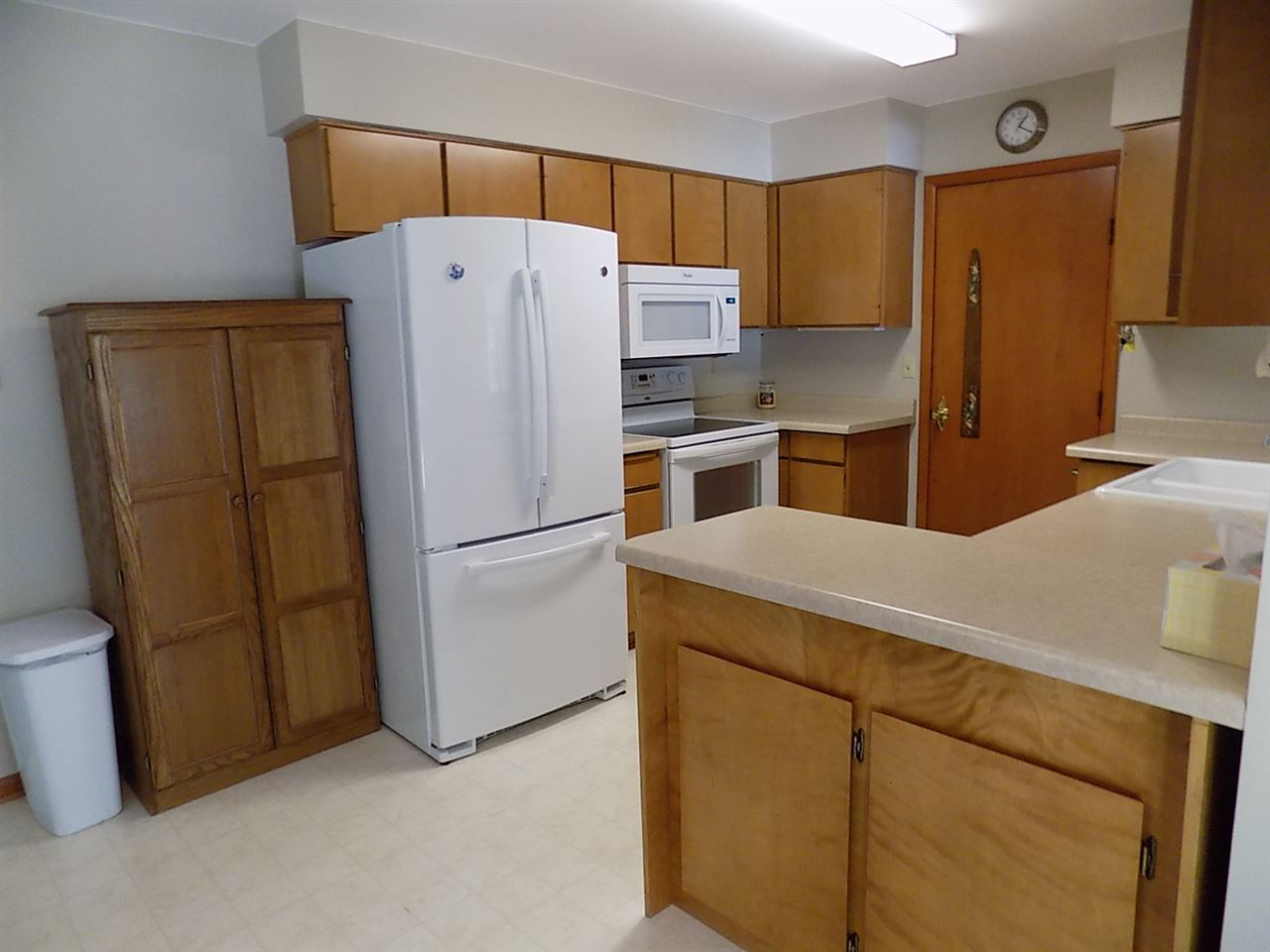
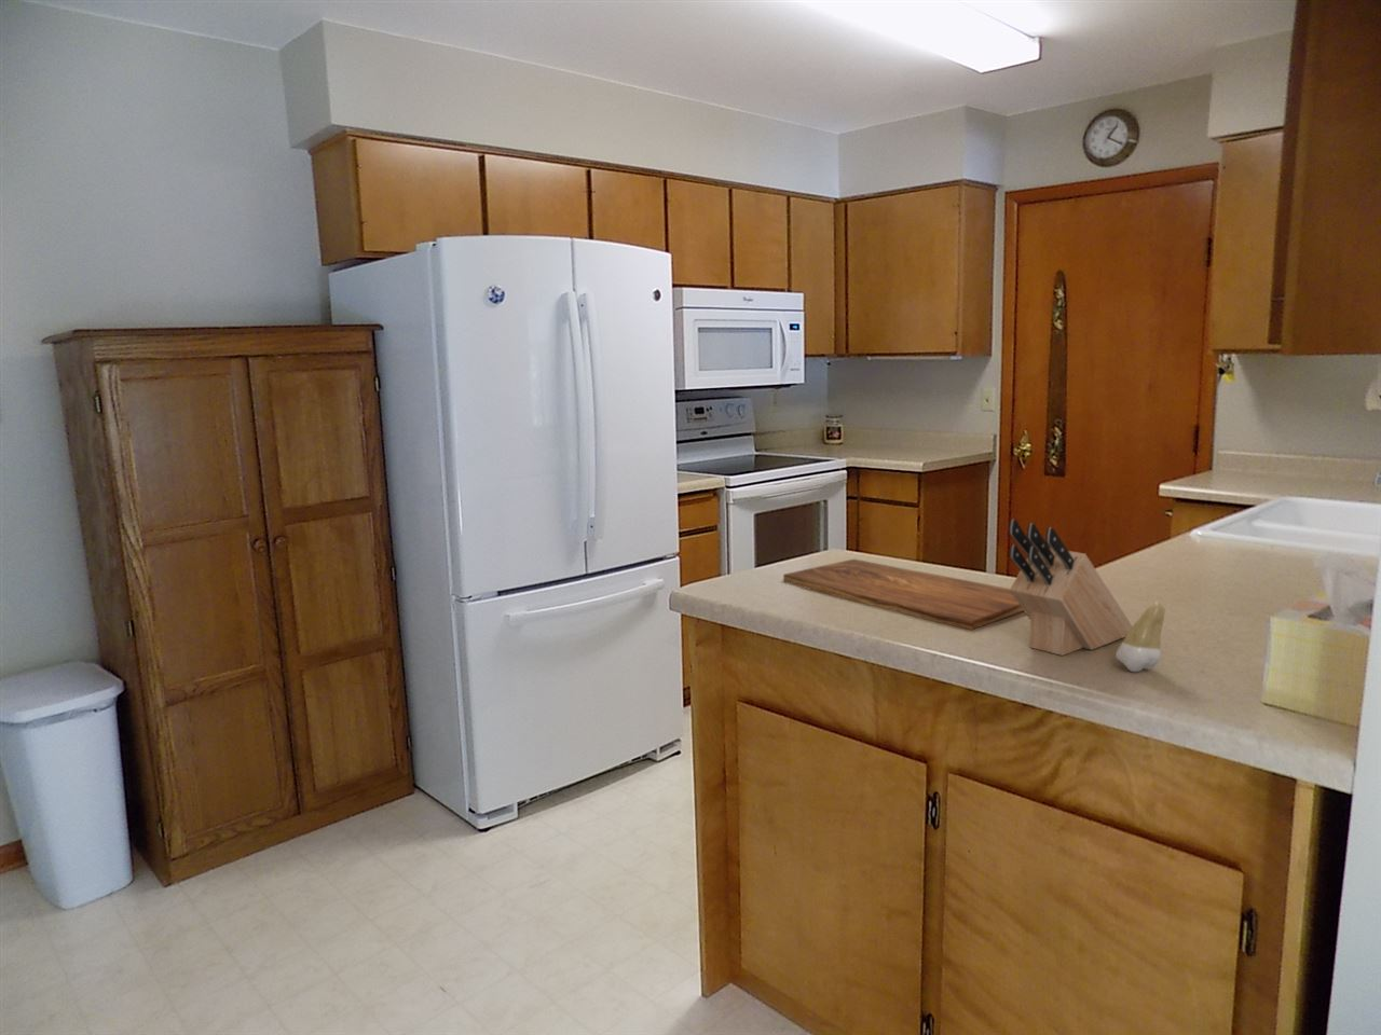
+ cutting board (903, 588)
+ tooth (1139, 635)
+ knife block (1068, 579)
